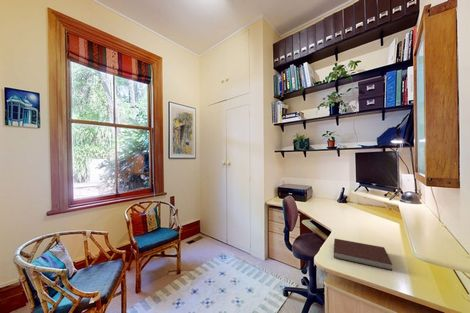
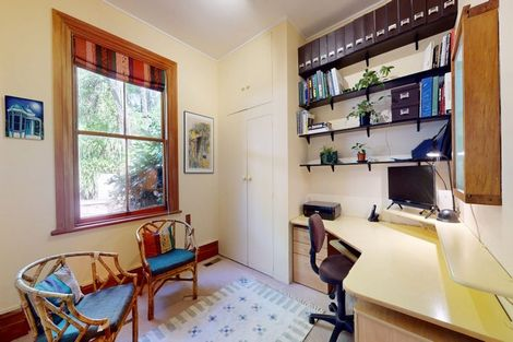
- notebook (359, 252)
